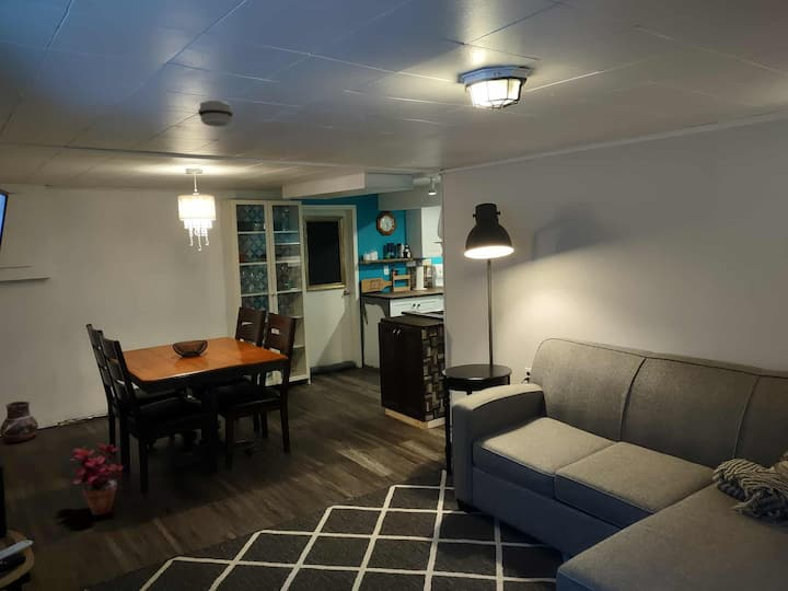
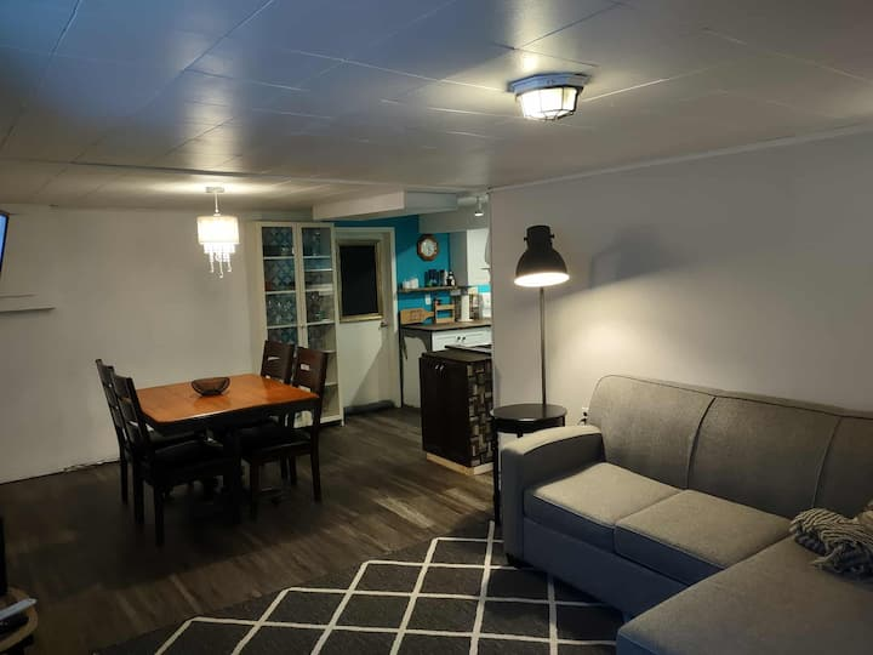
- ceramic pot (19, 421)
- smoke detector (216, 114)
- potted plant (97, 480)
